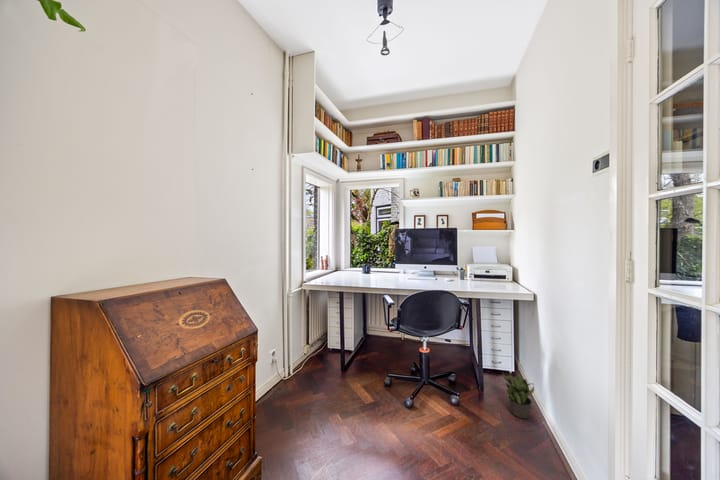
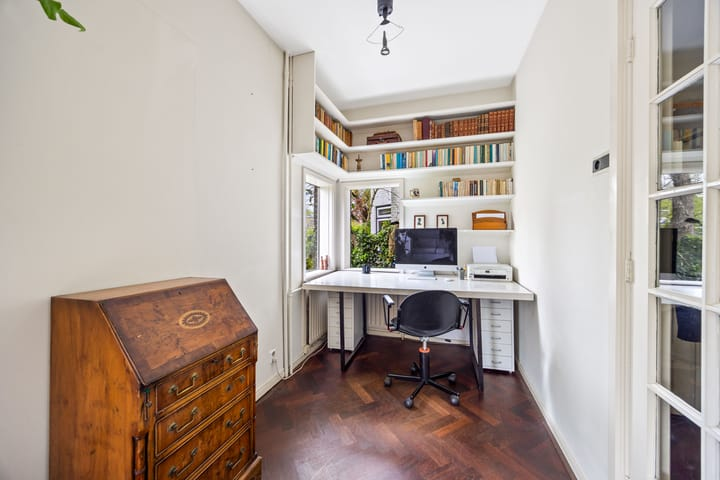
- potted plant (520, 391)
